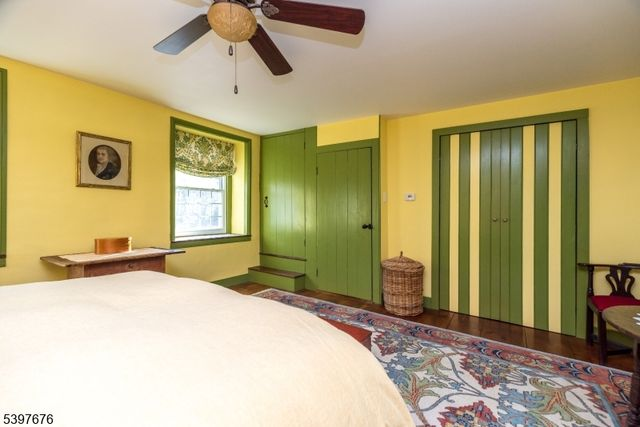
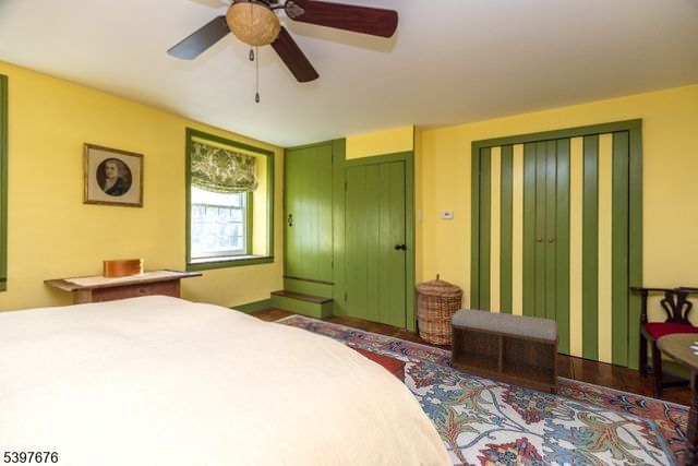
+ bench (502, 345)
